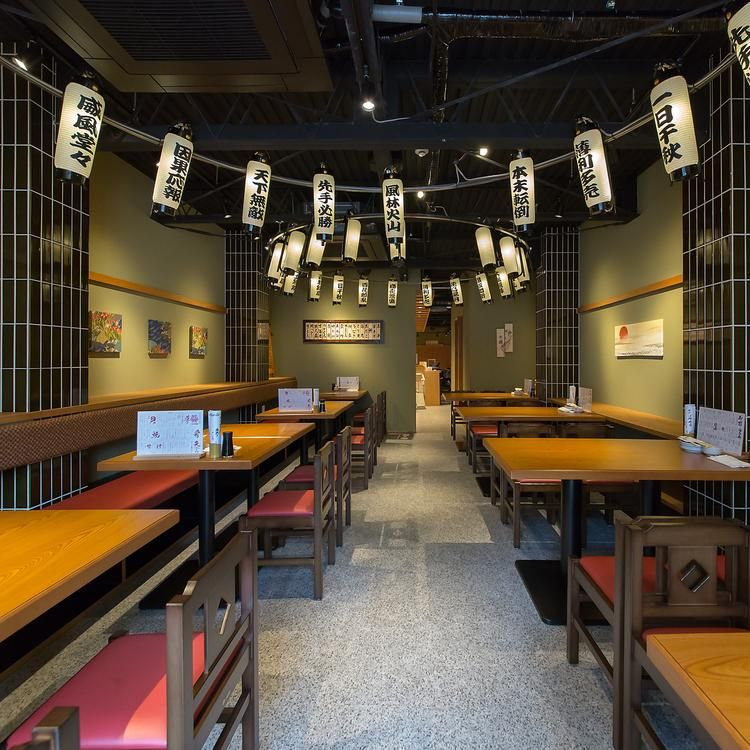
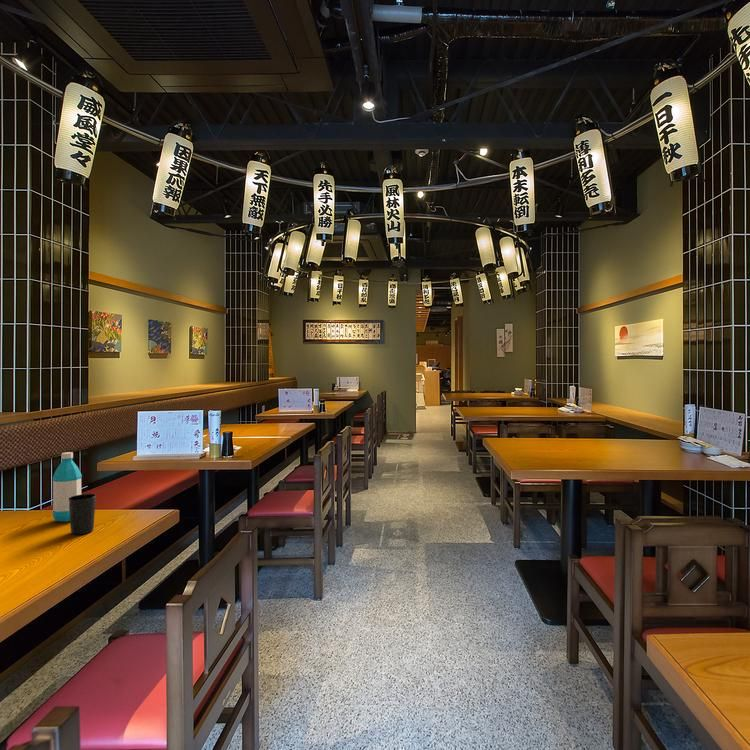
+ cup (82, 514)
+ water bottle (67, 486)
